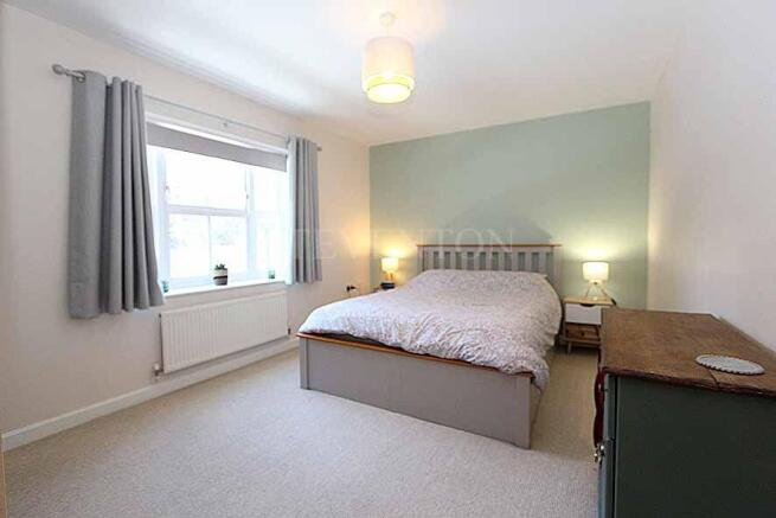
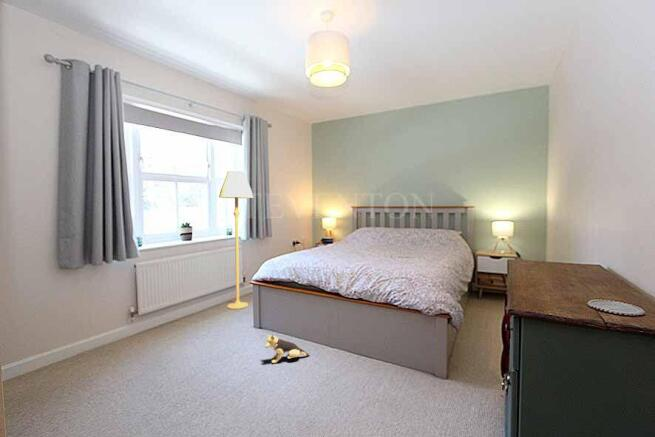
+ plush toy (287, 344)
+ floor lamp (237, 239)
